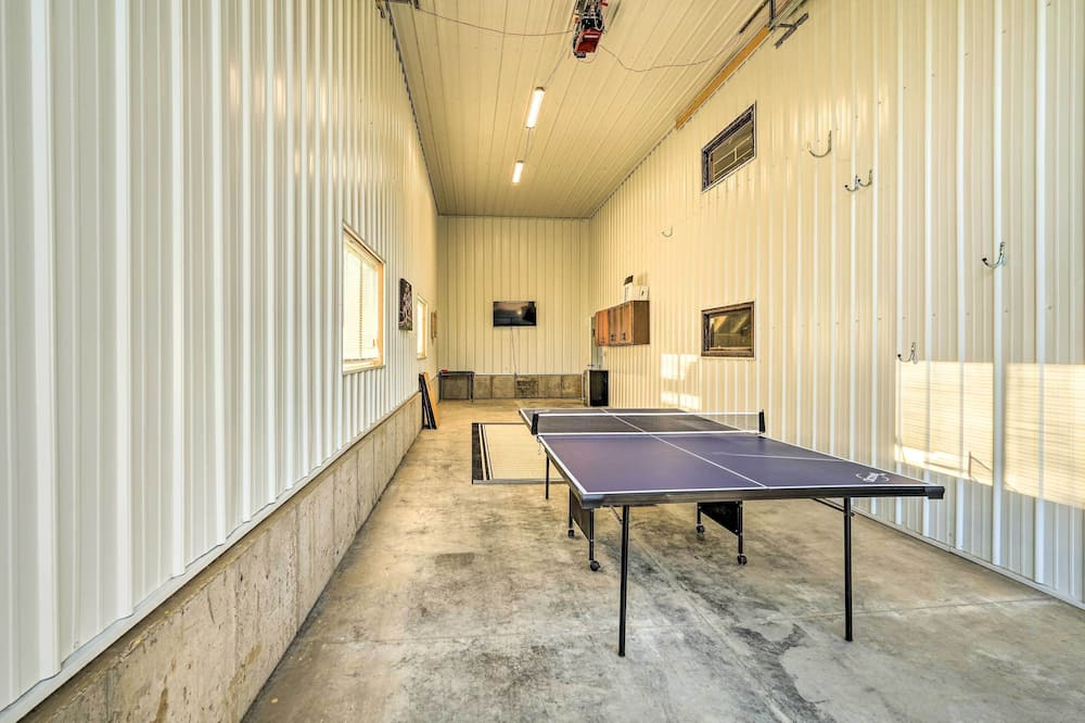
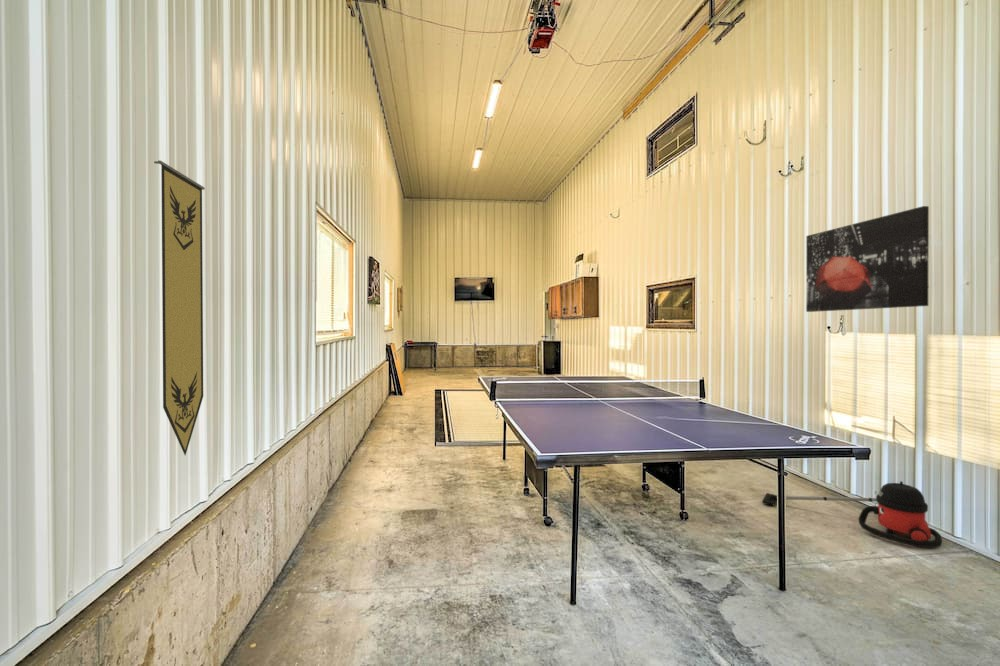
+ pennant (182, 315)
+ wall art (859, 266)
+ vacuum cleaner (842, 497)
